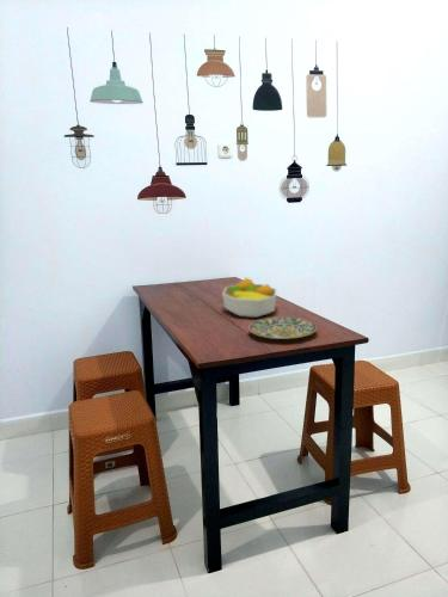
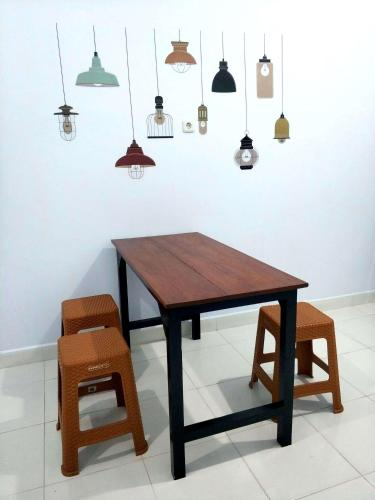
- fruit bowl (250, 296)
- plate (282, 330)
